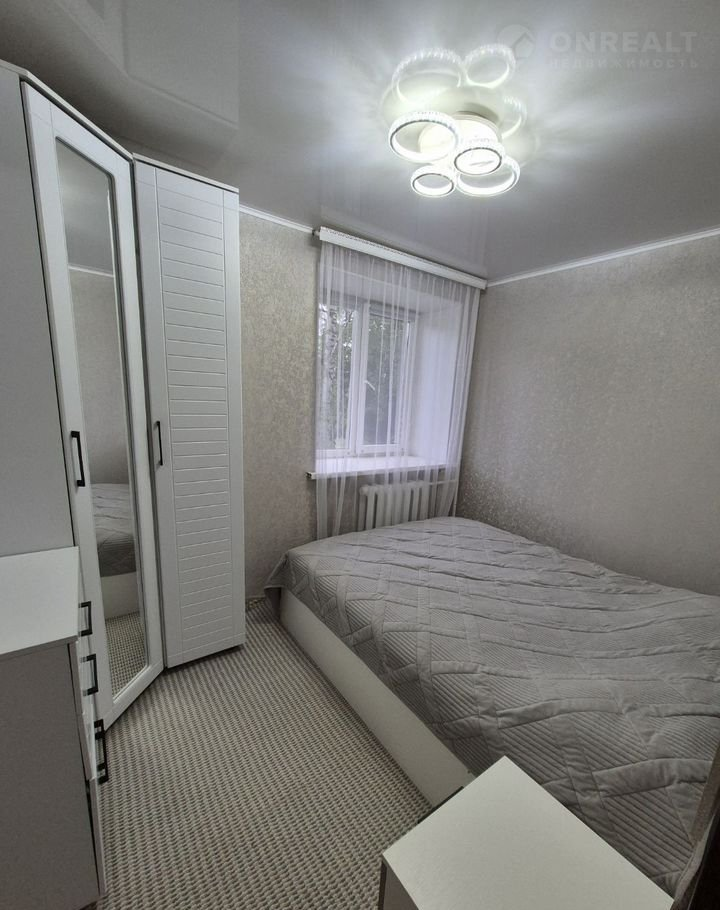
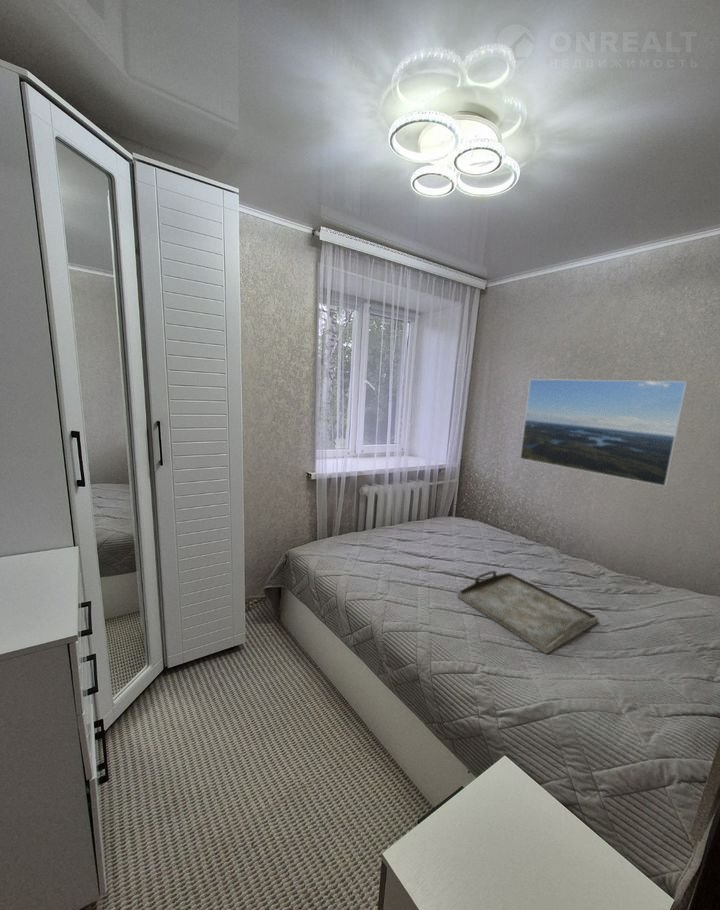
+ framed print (590, 426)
+ serving tray (525, 601)
